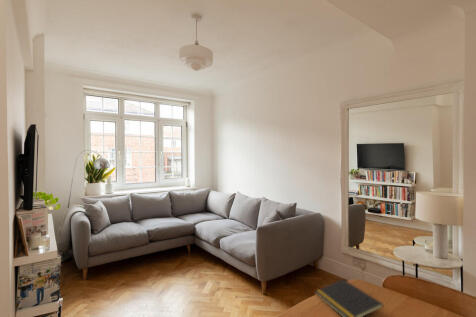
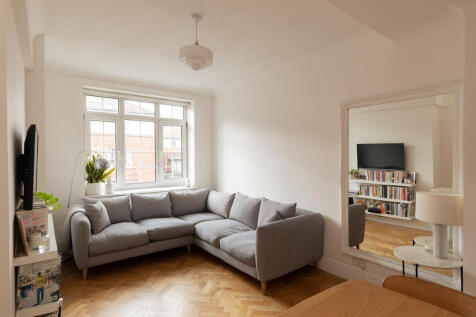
- notepad (346, 298)
